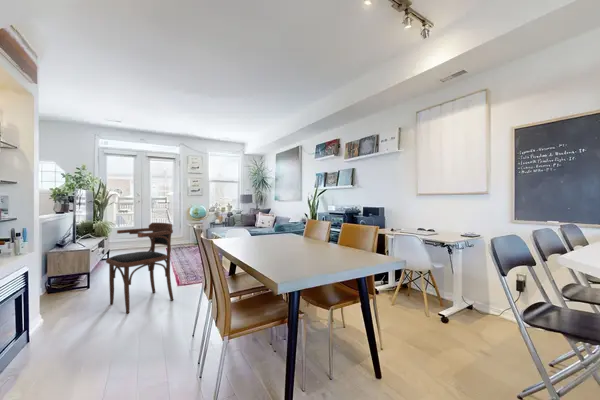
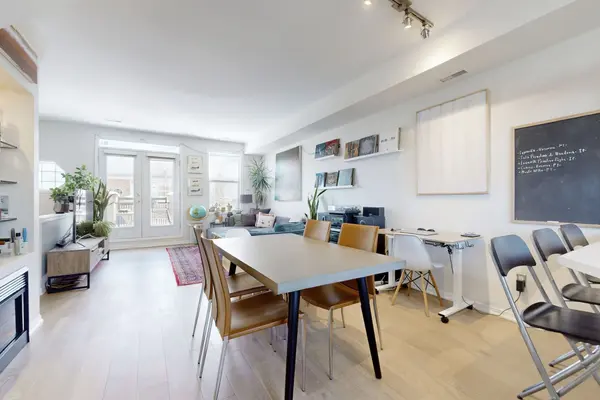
- armchair (141, 263)
